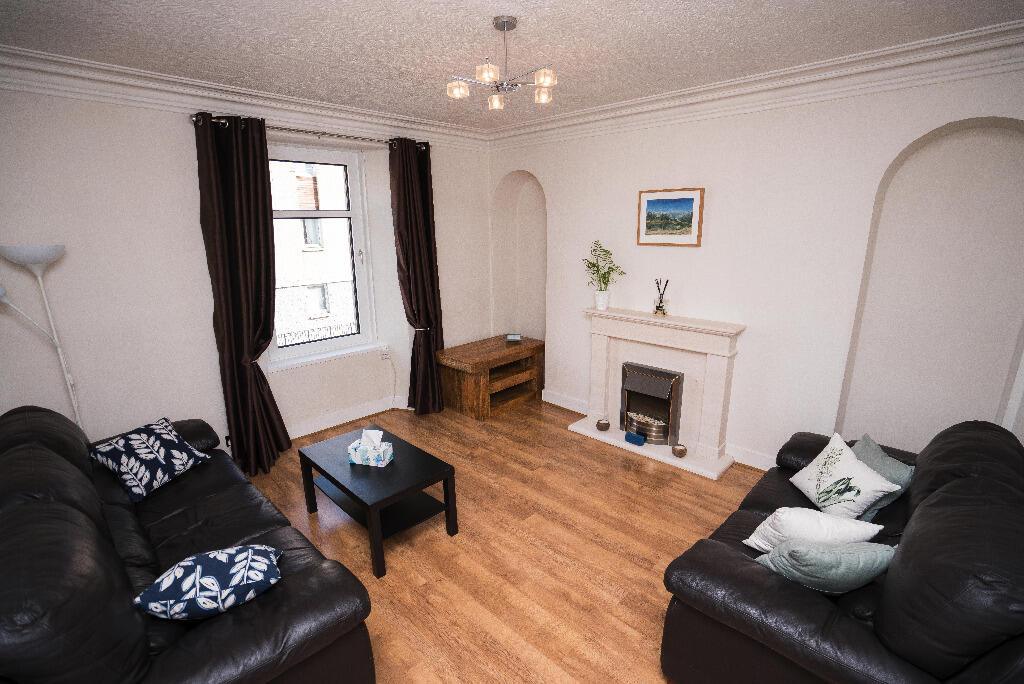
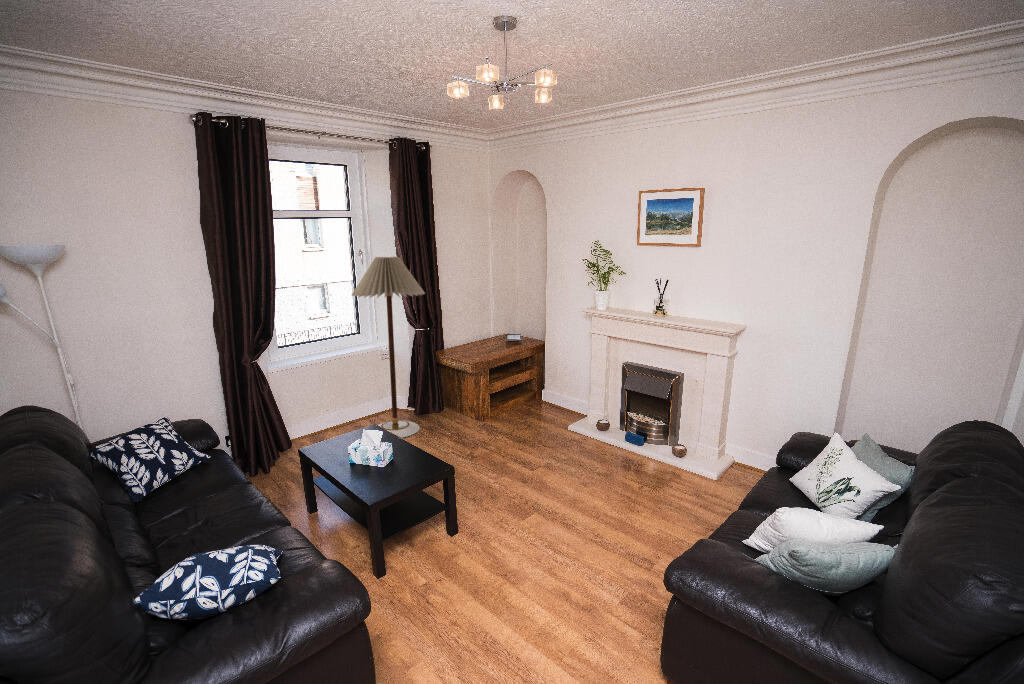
+ floor lamp (391, 346)
